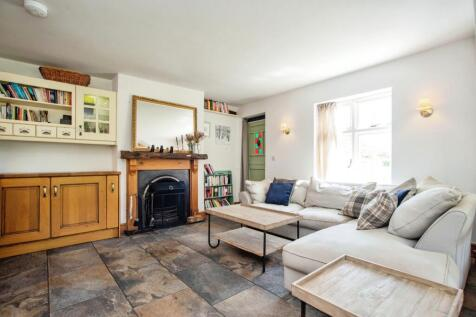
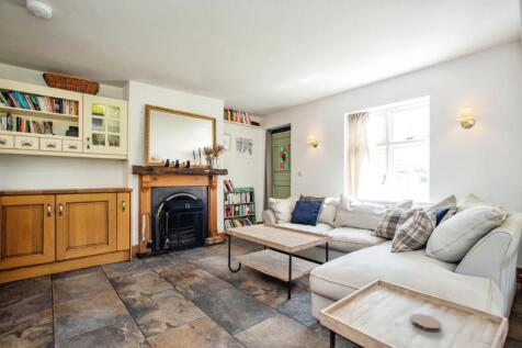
+ coaster (425, 322)
